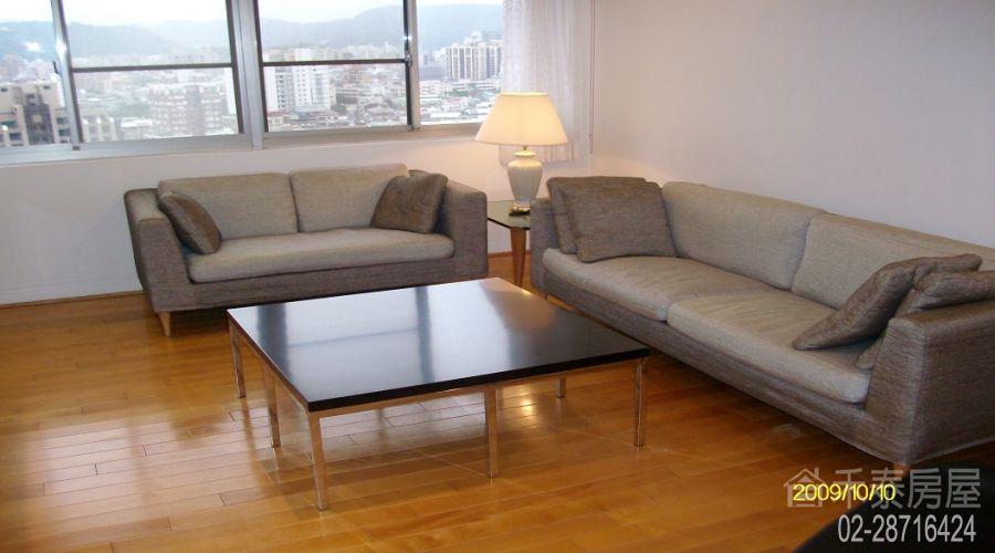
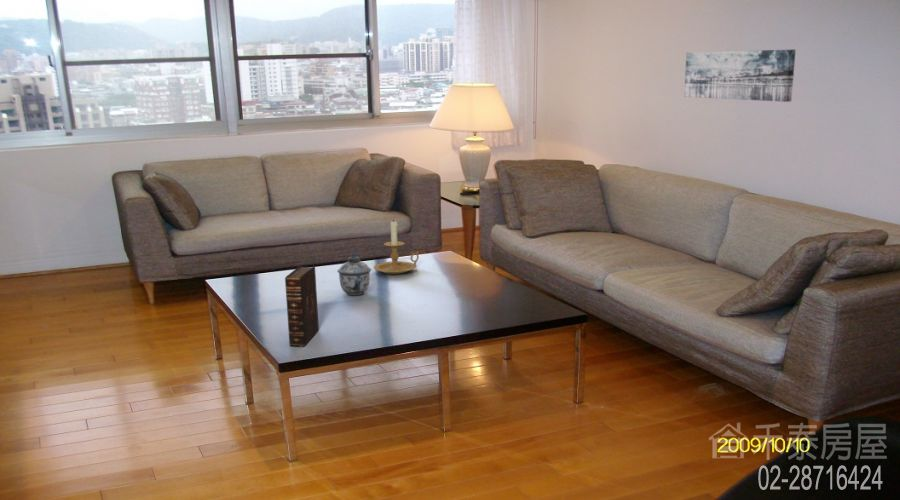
+ bible (302, 304)
+ wall art (735, 75)
+ candle holder (394, 245)
+ lidded jar (354, 273)
